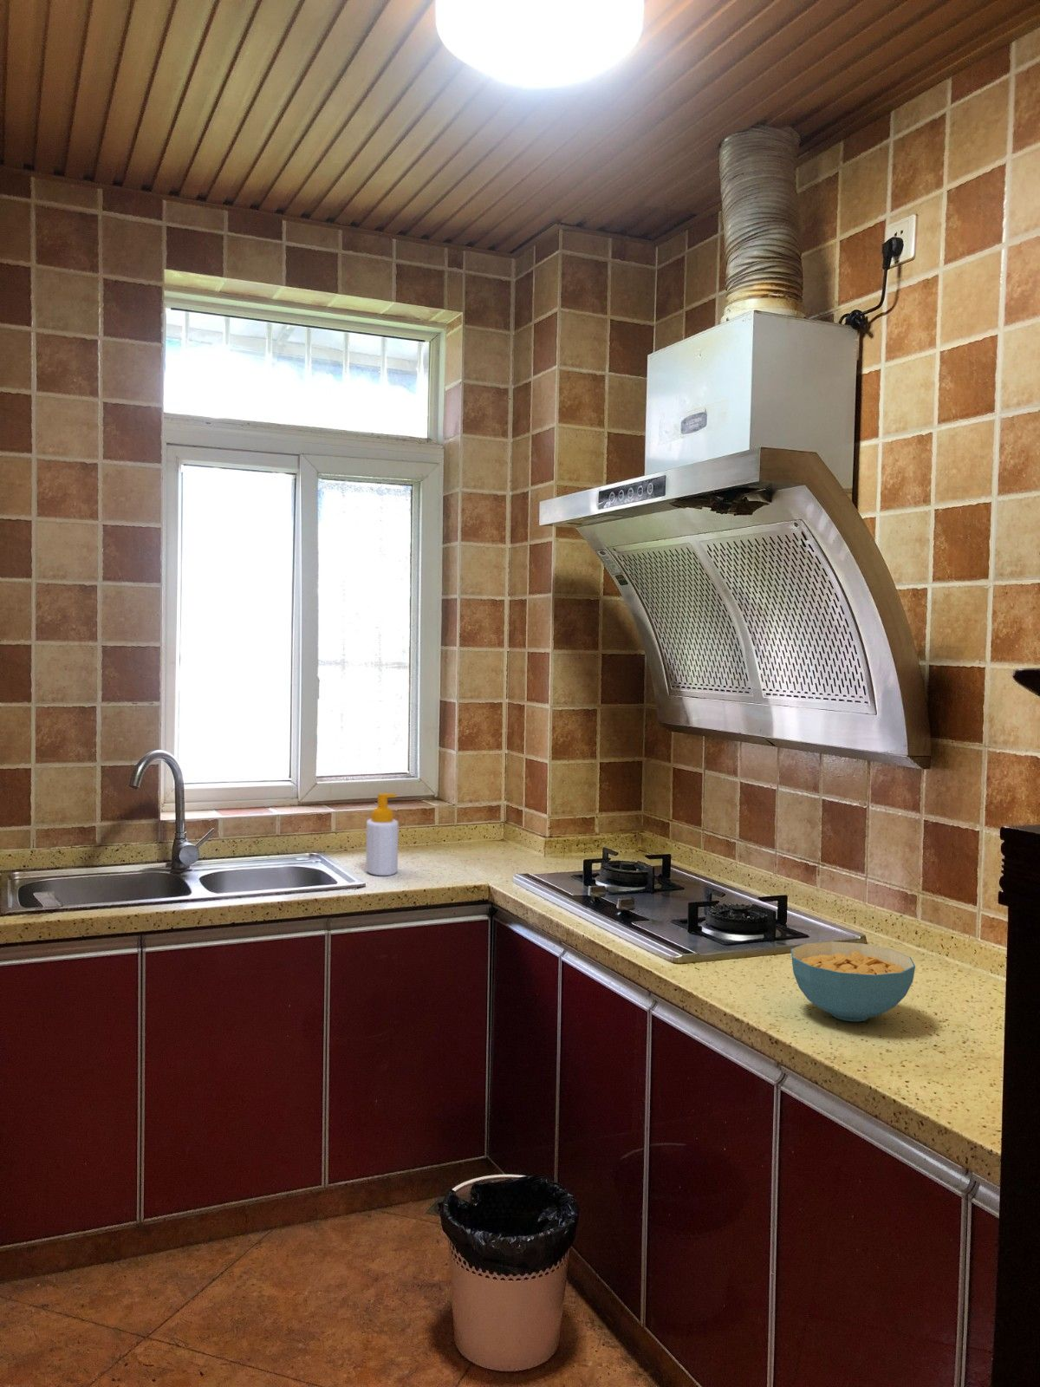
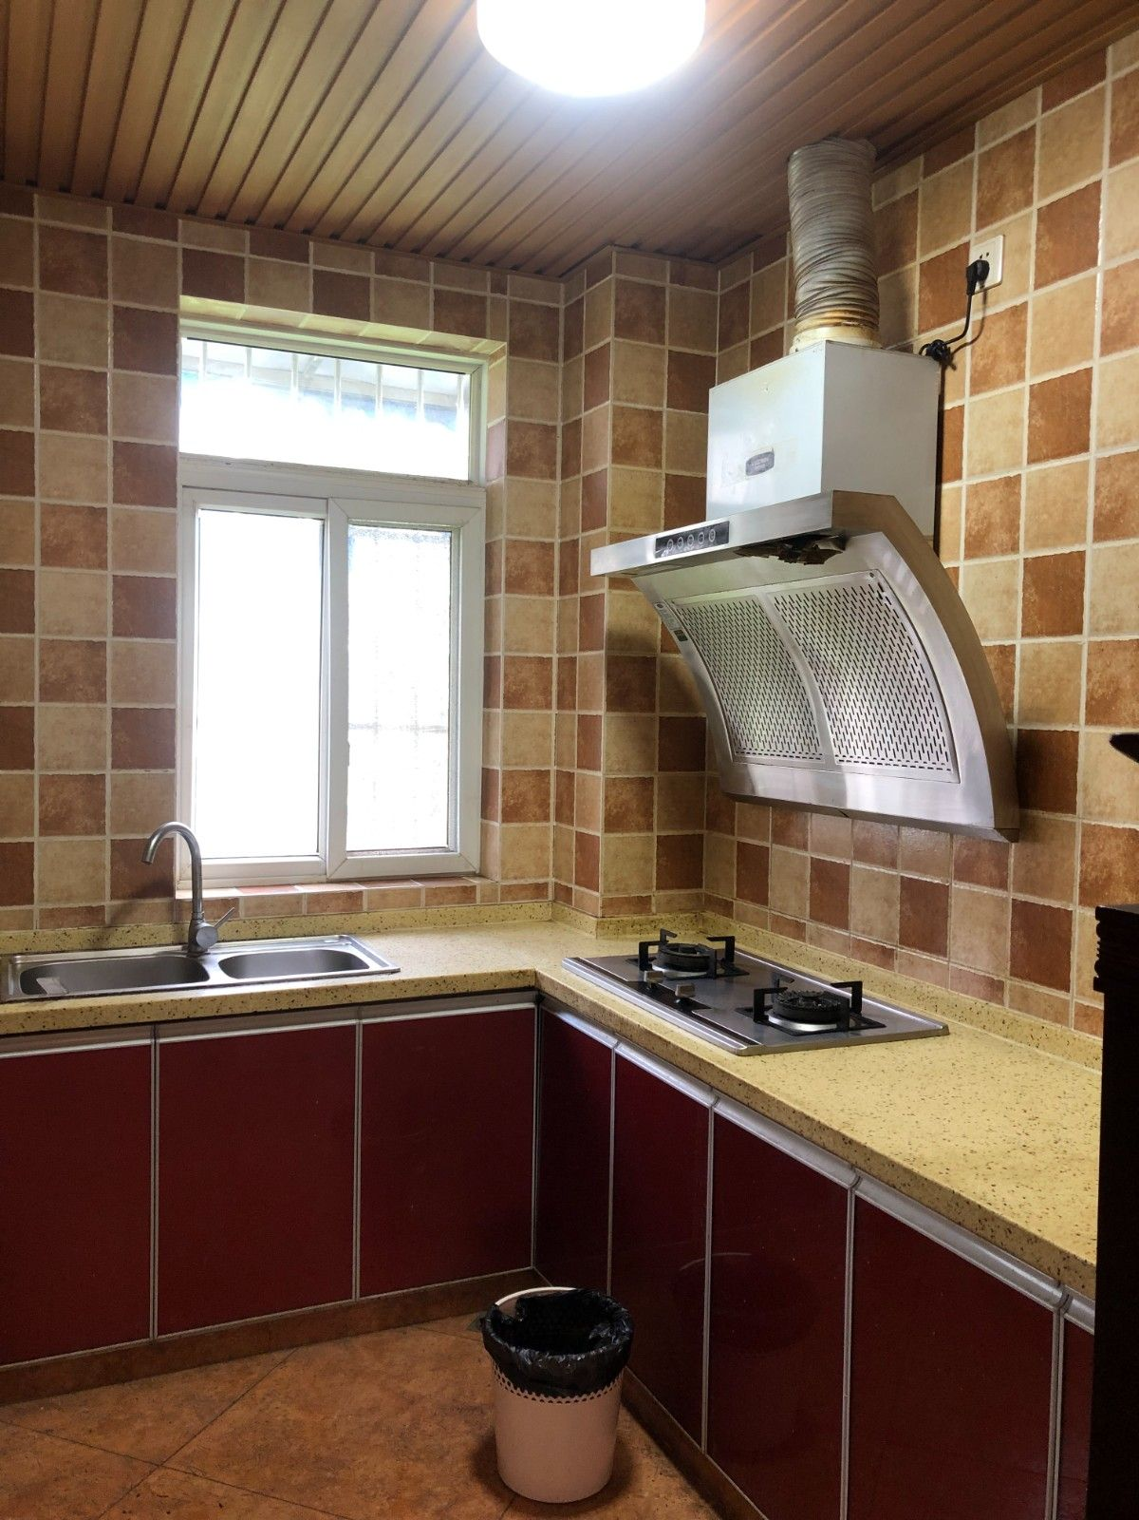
- cereal bowl (850, 985)
- soap bottle (382, 832)
